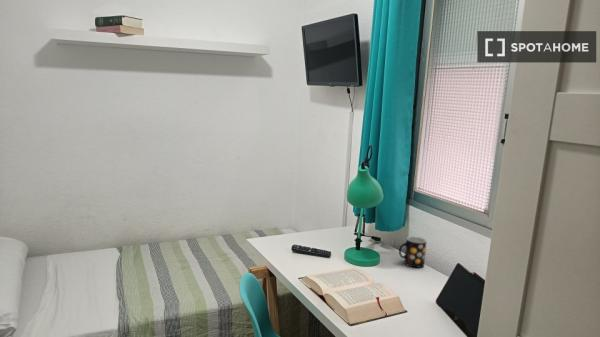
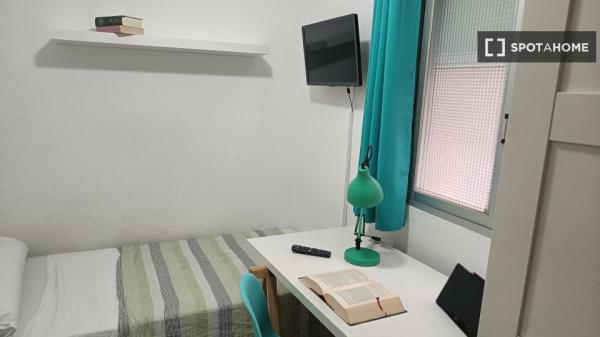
- mug (412, 252)
